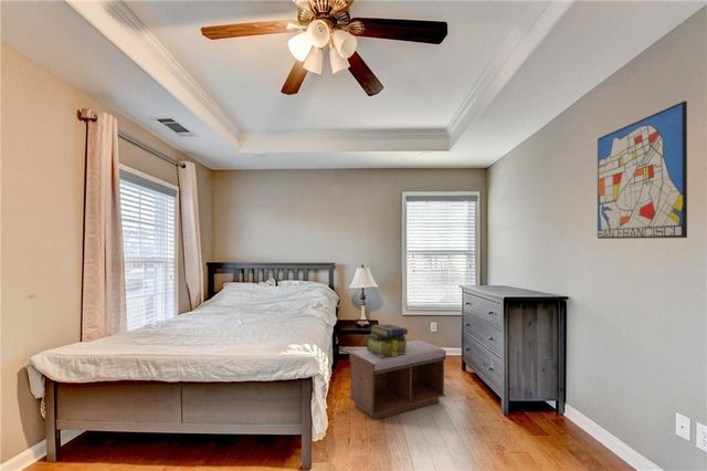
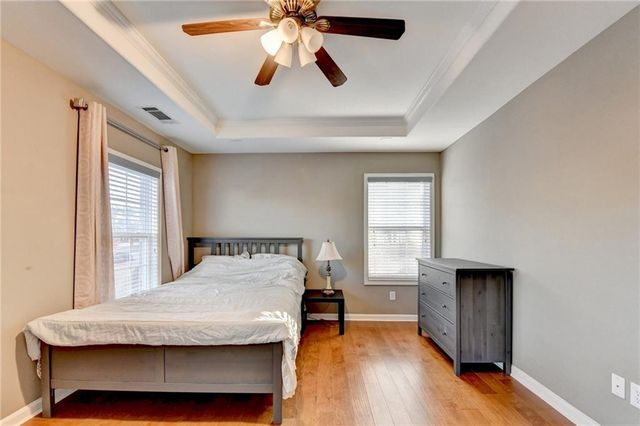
- stack of books (387, 338)
- wall art (634, 180)
- bench (398, 376)
